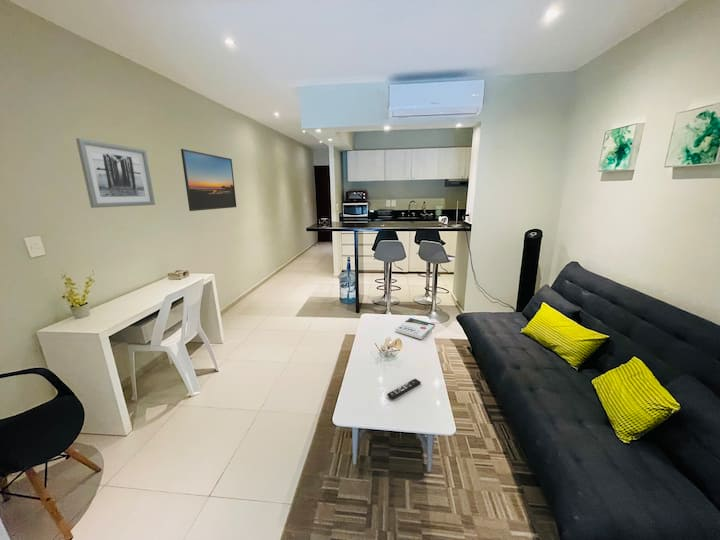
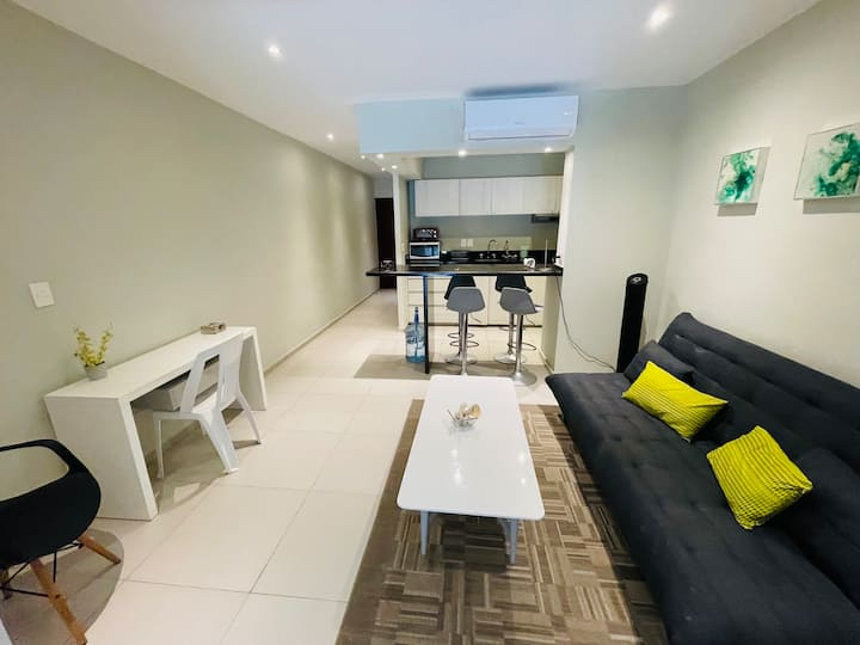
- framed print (212, 182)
- book (415, 327)
- wall art (121, 176)
- remote control (404, 388)
